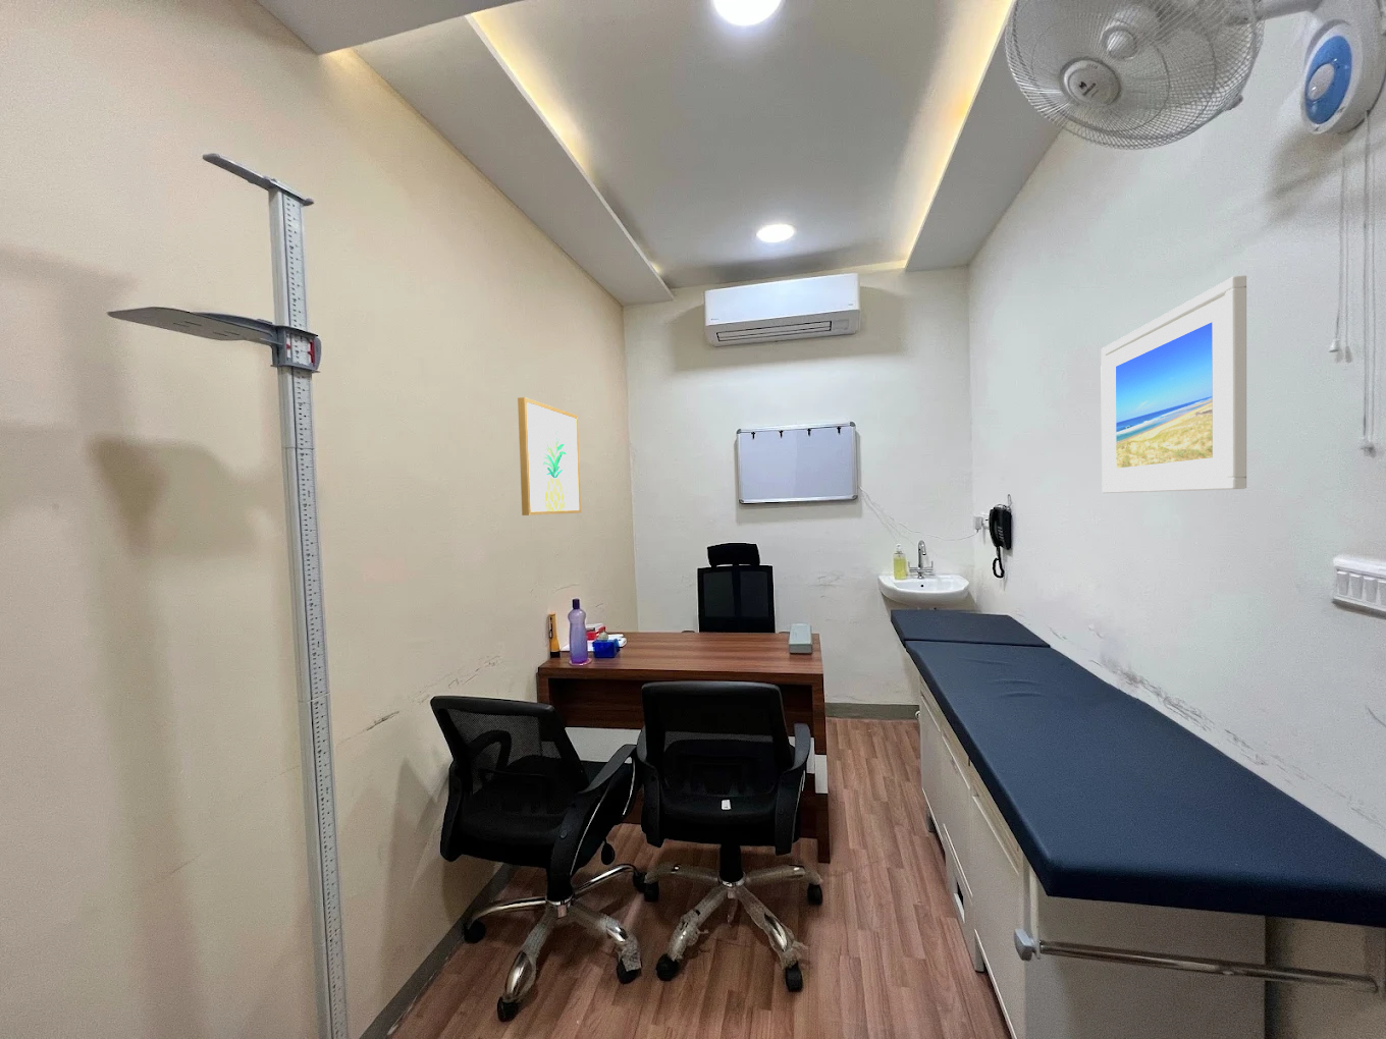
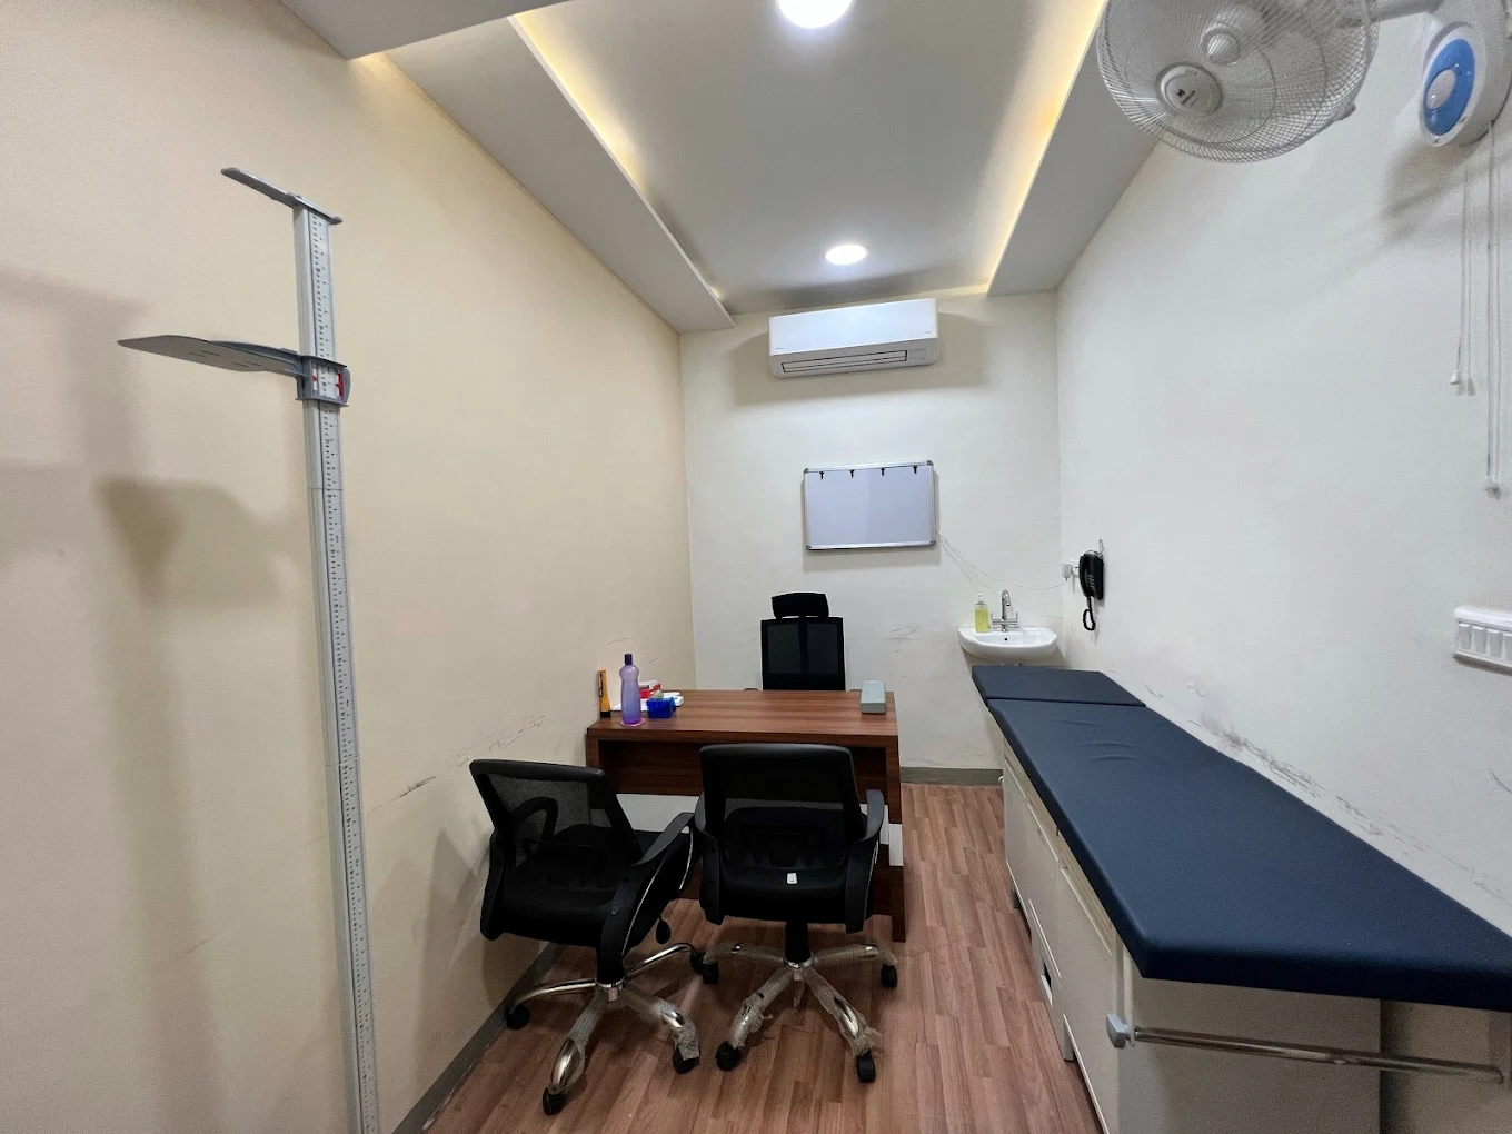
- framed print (1160, 405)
- wall art (552, 461)
